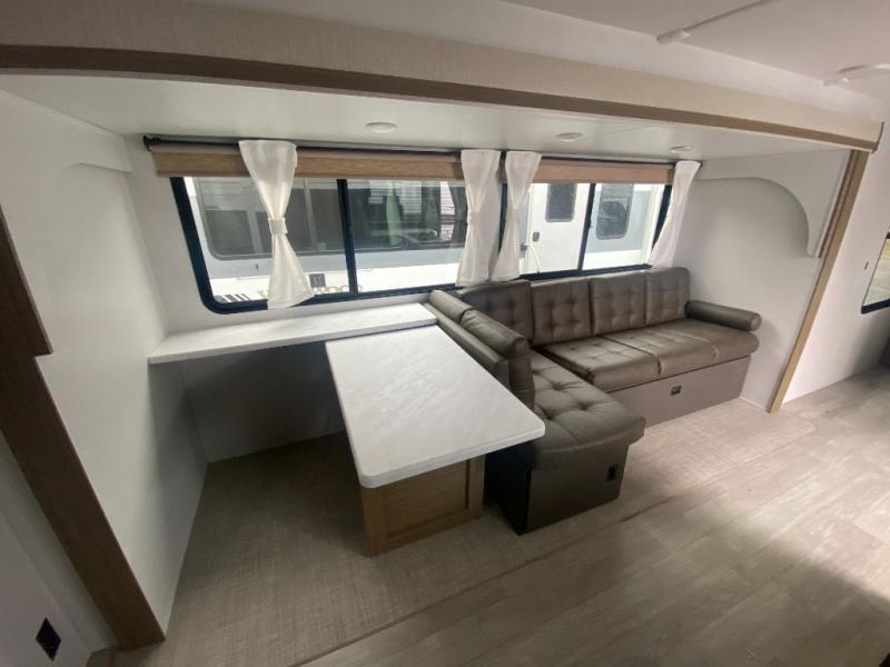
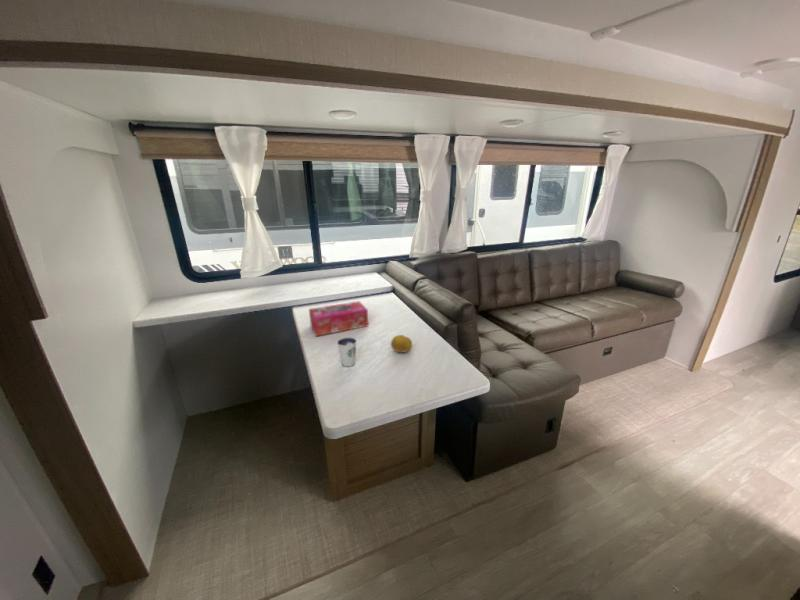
+ dixie cup (347, 352)
+ tissue box (338, 317)
+ fruit (401, 343)
